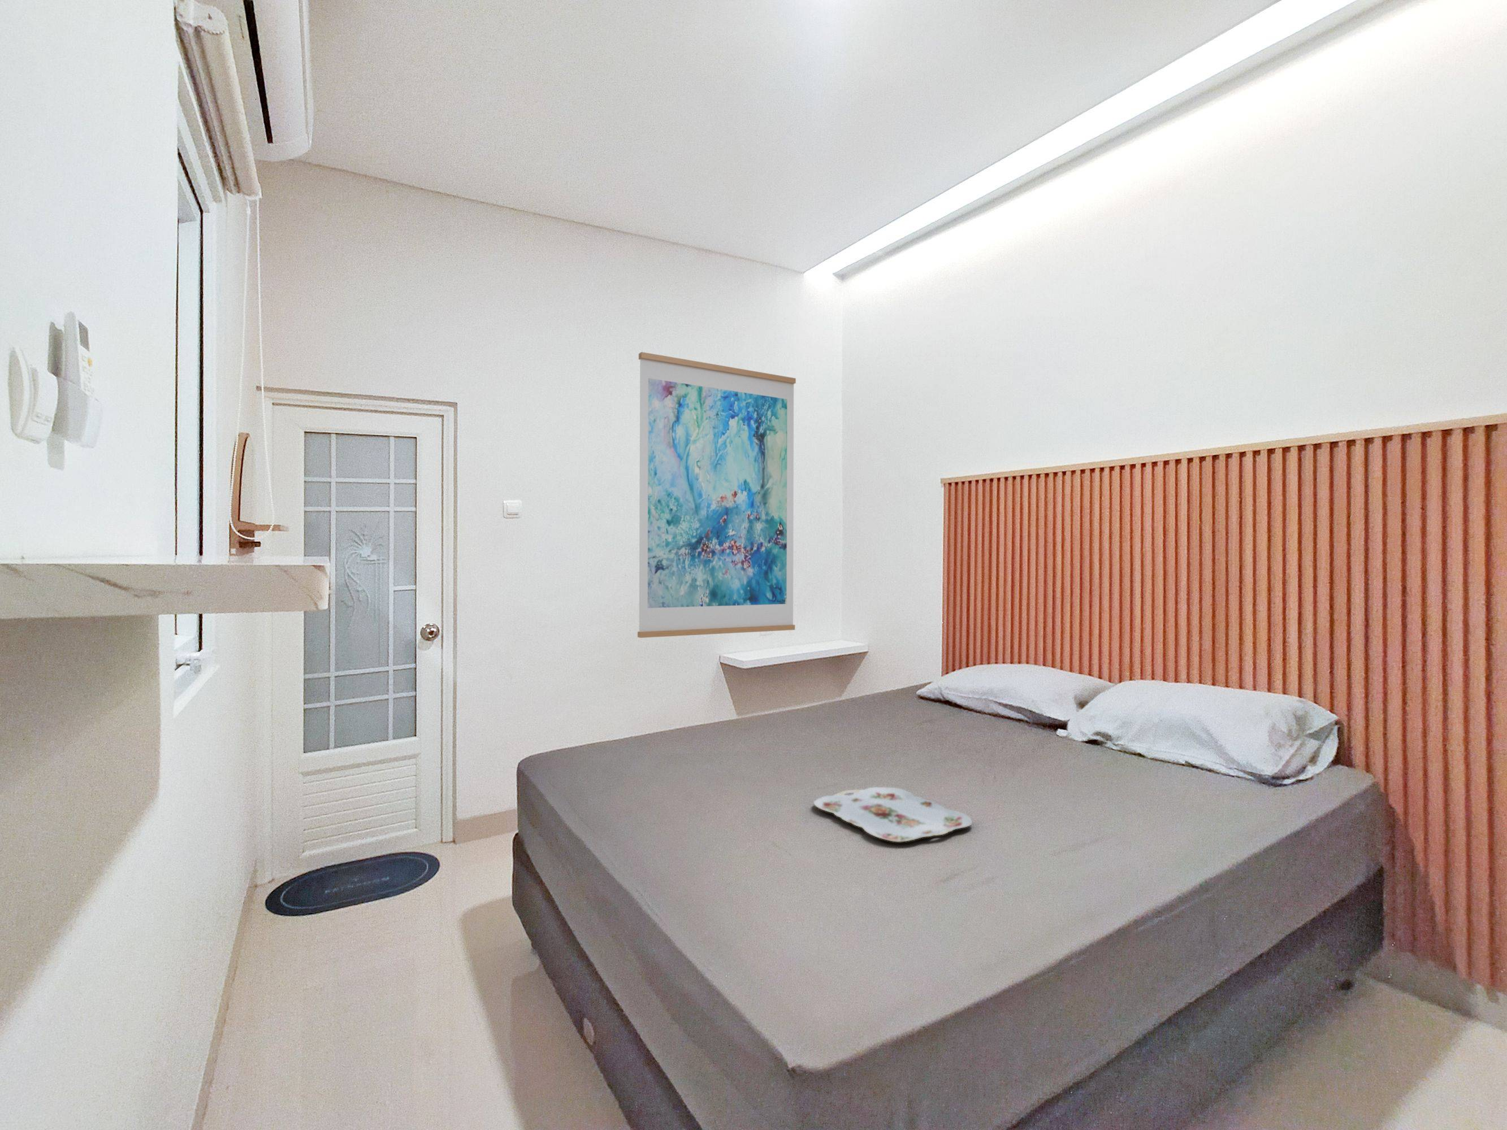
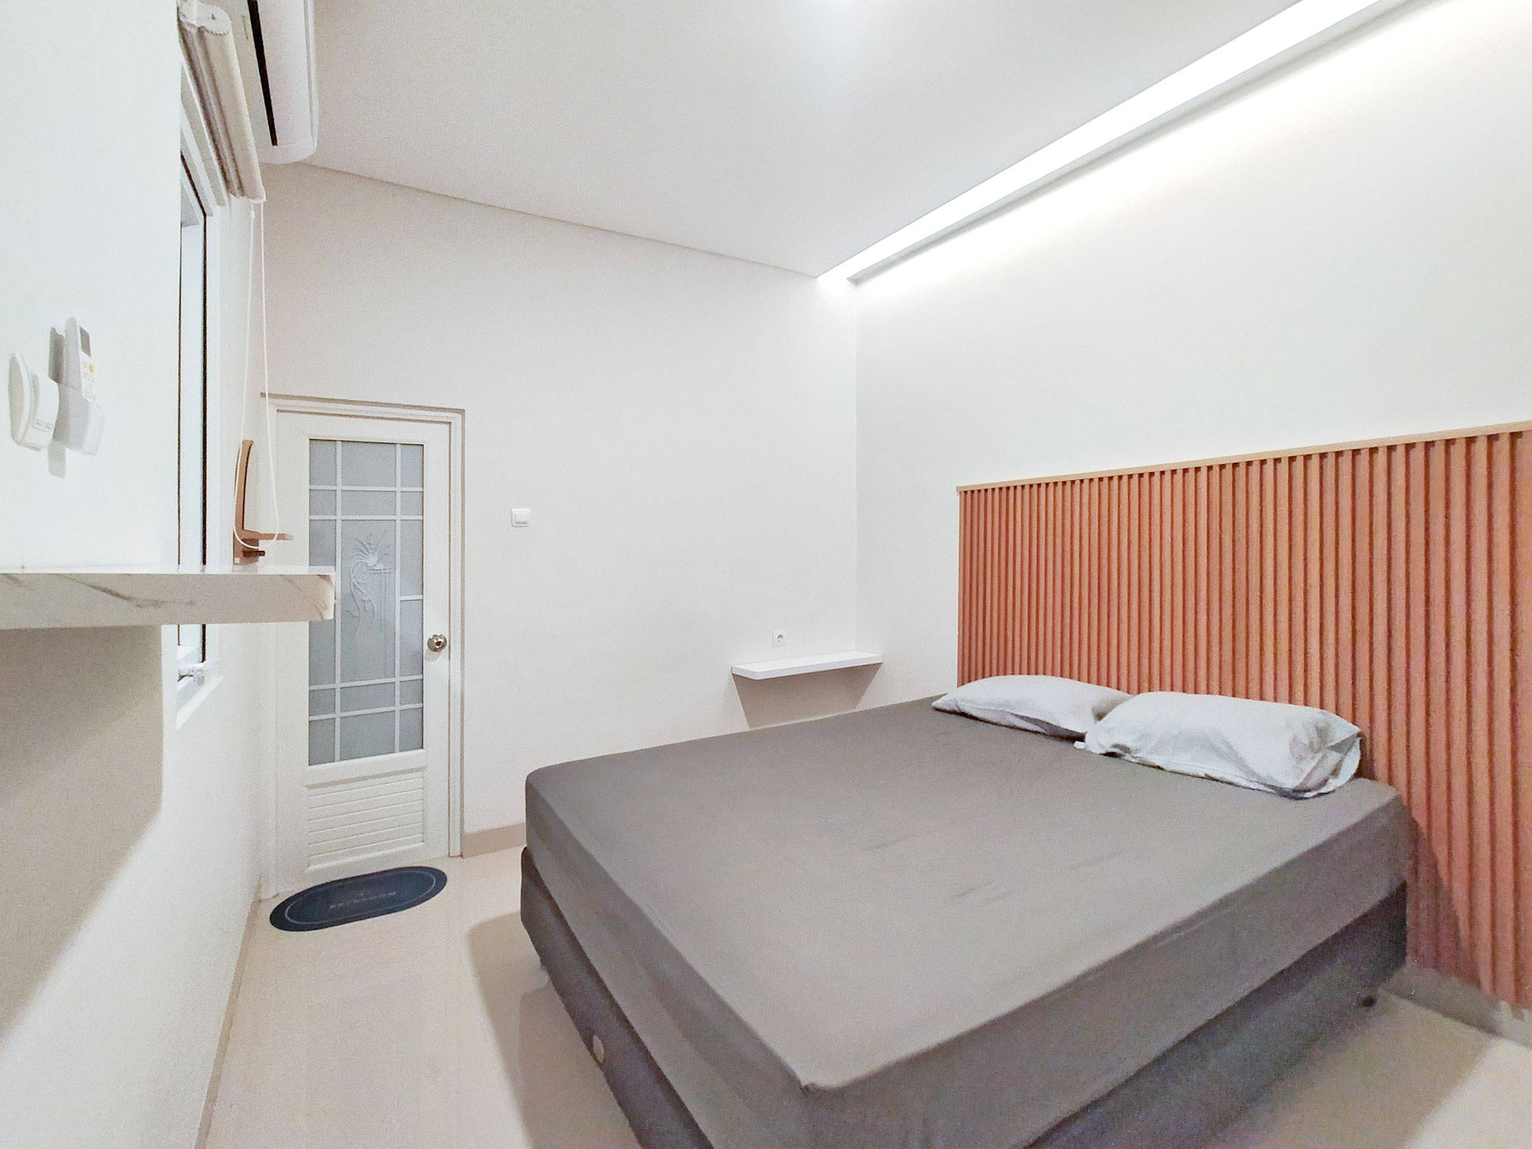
- wall art (721, 500)
- serving tray (889, 813)
